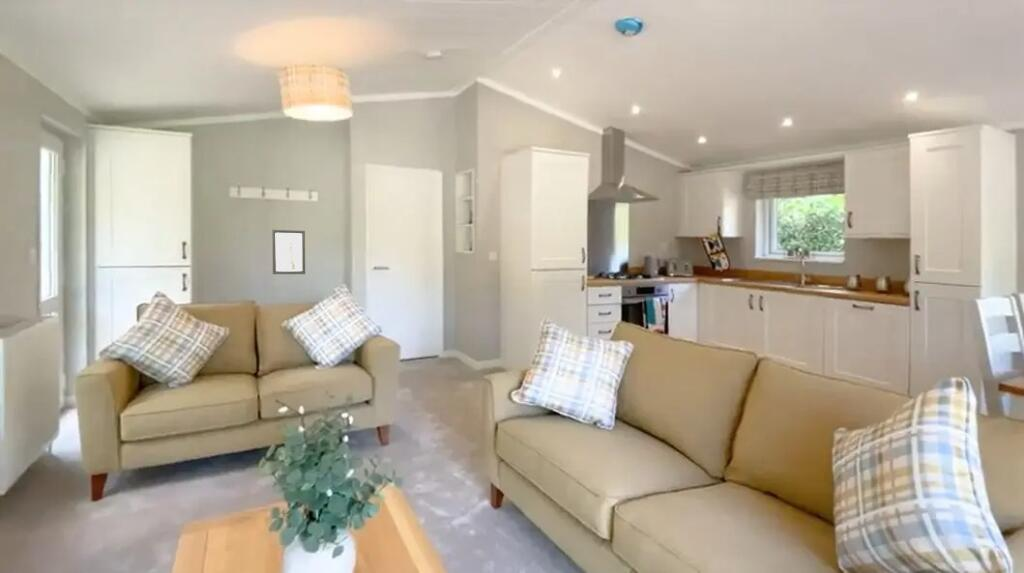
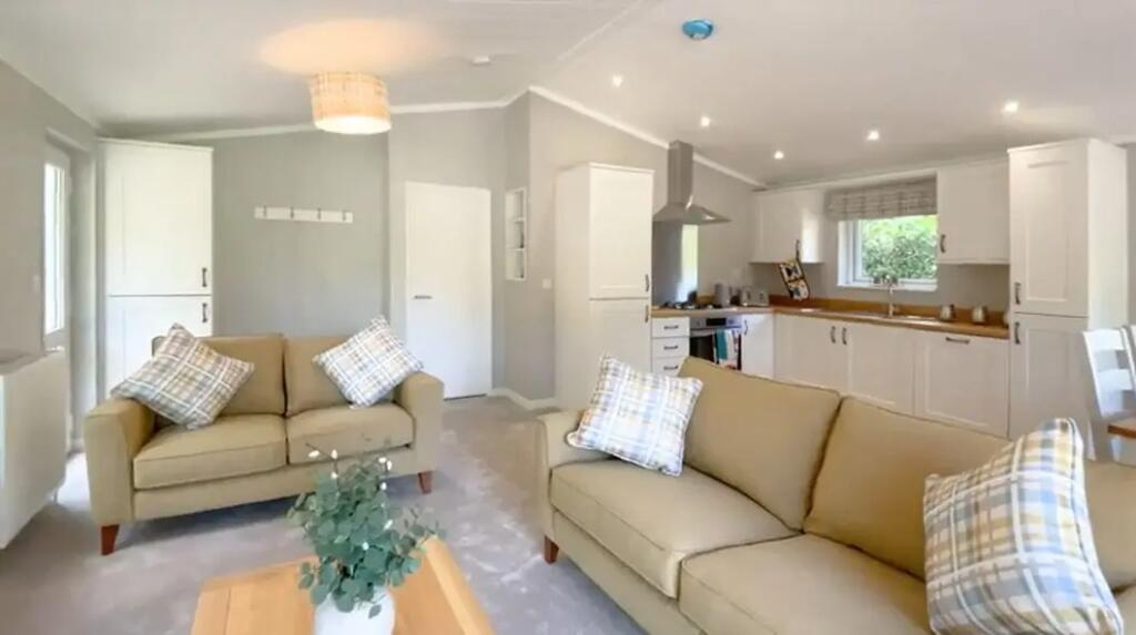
- wall art (289, 252)
